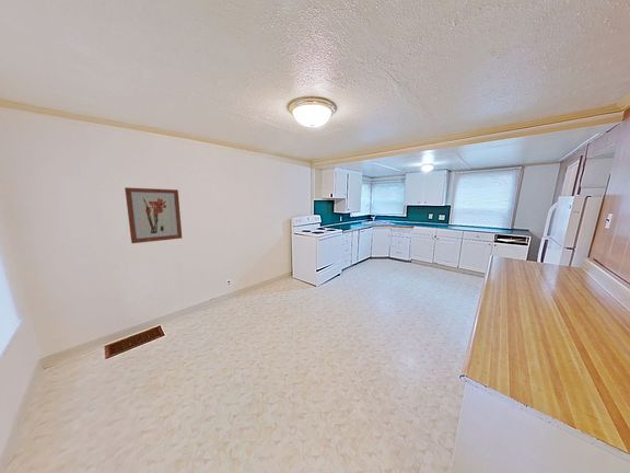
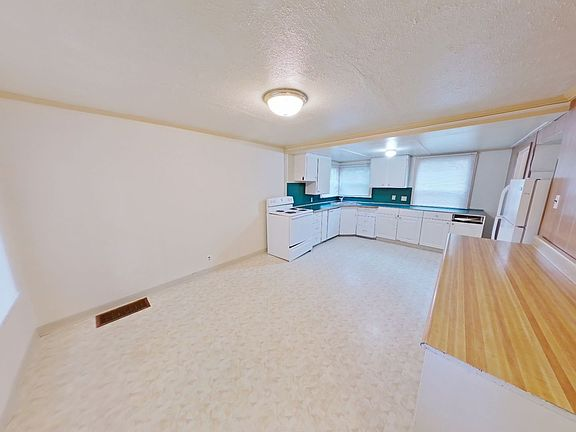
- wall art (155, 215)
